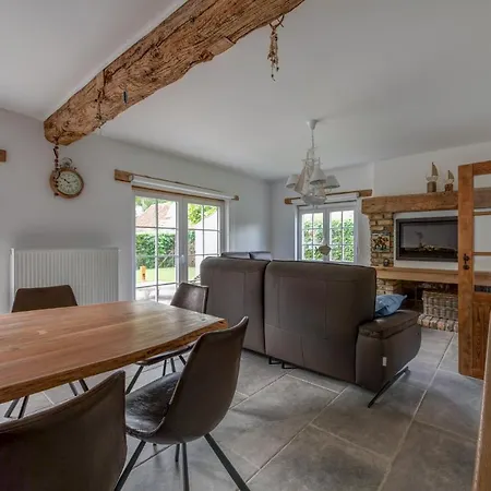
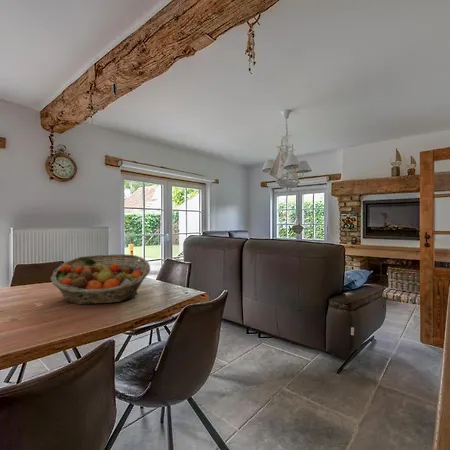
+ fruit basket (103, 277)
